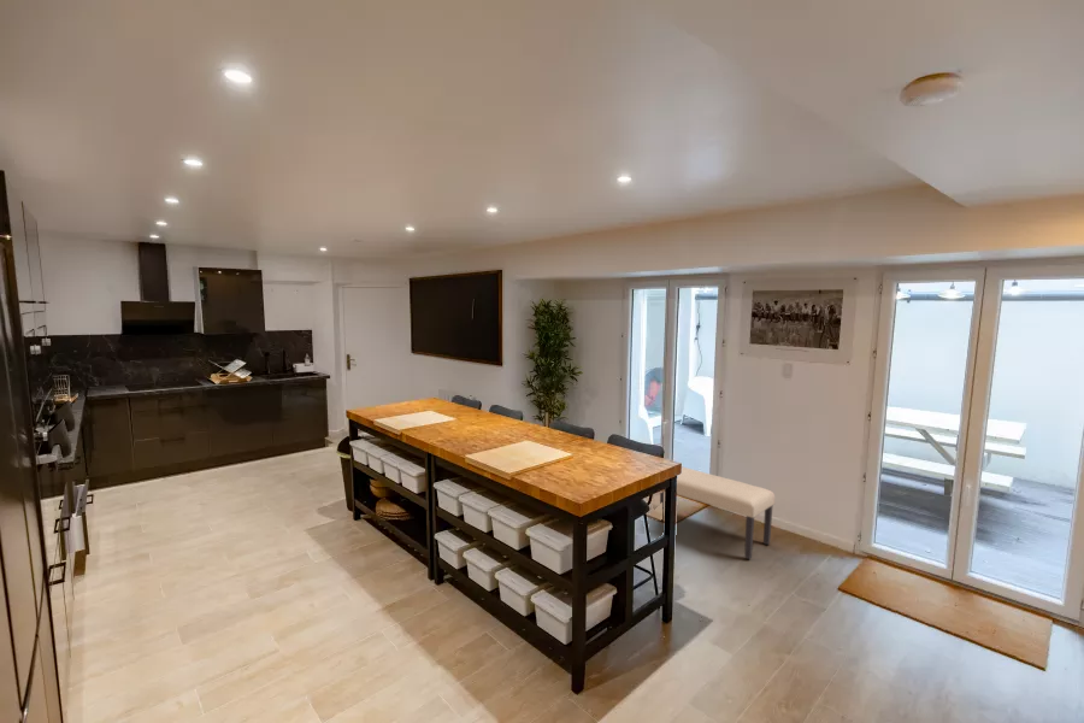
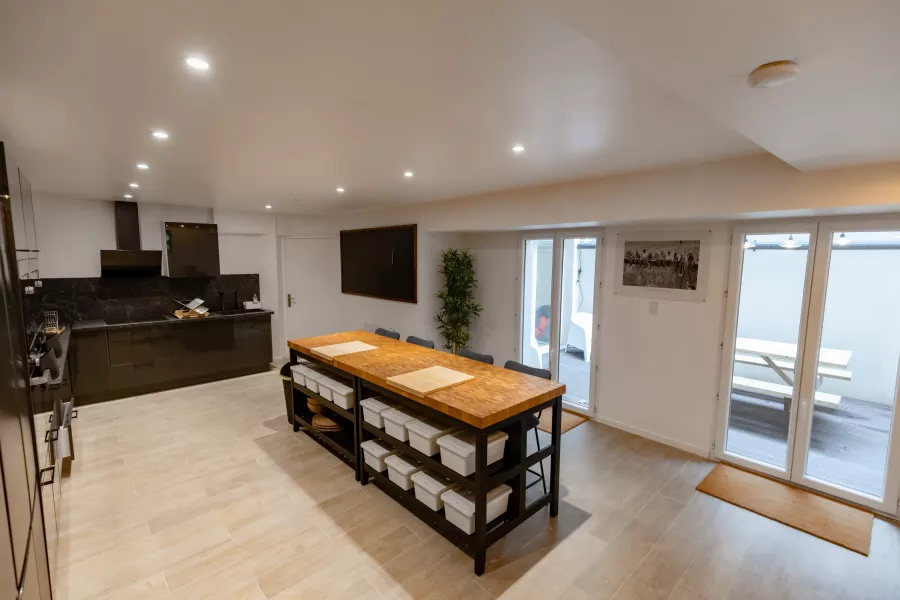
- bench (701, 501)
